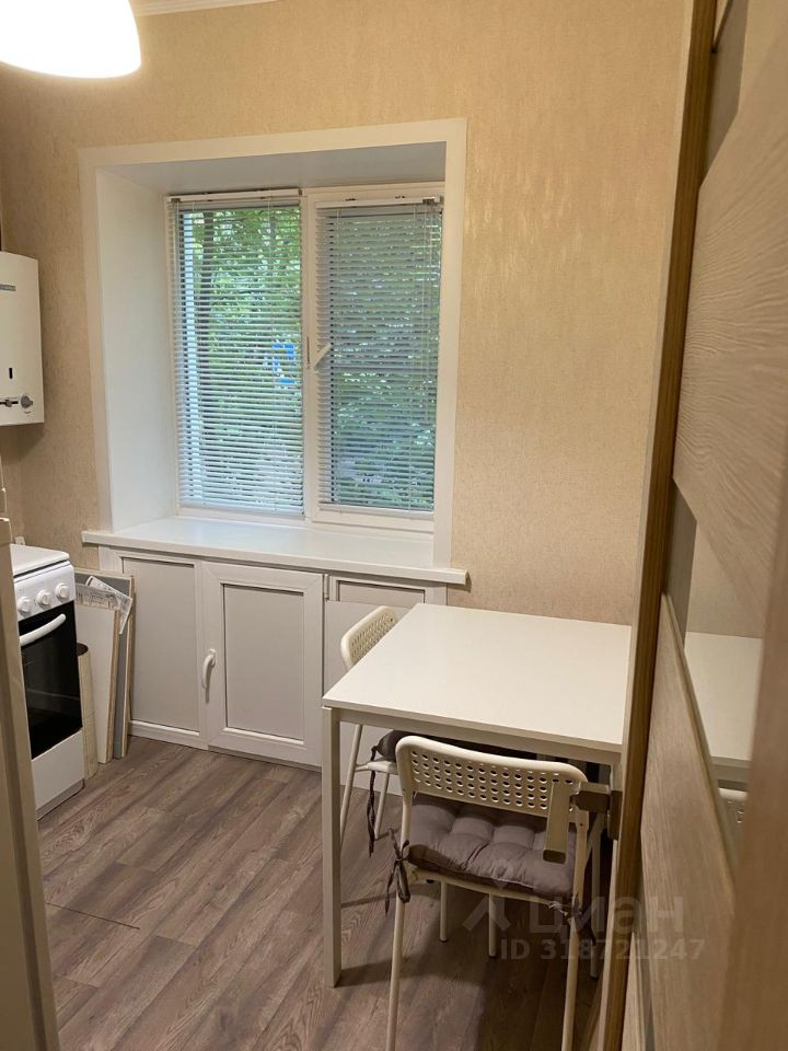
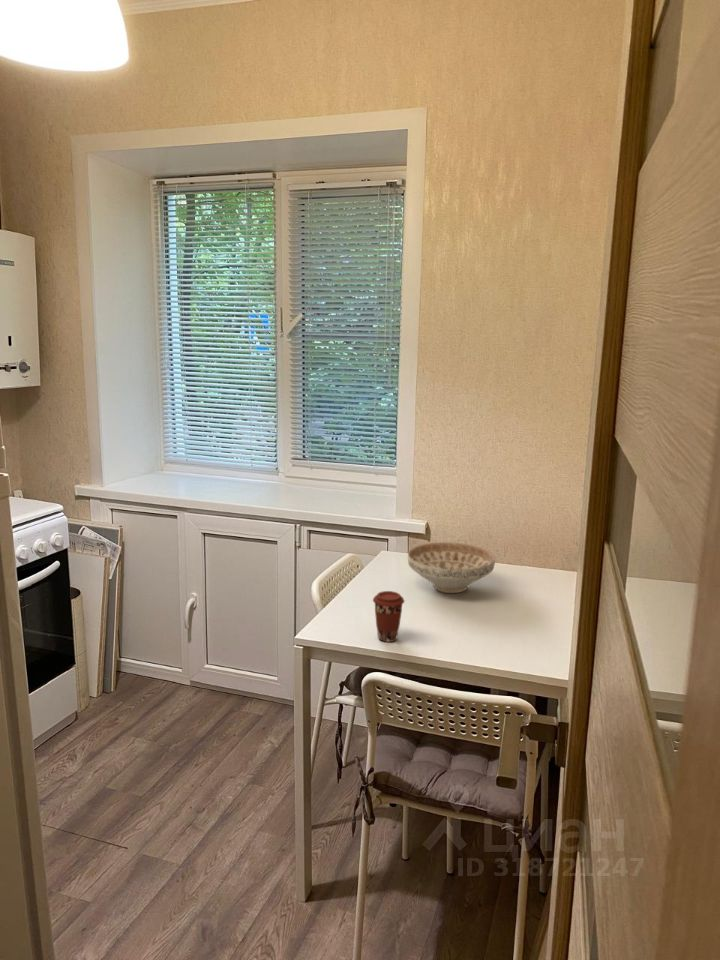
+ decorative bowl (450, 571)
+ coffee cup (388, 616)
